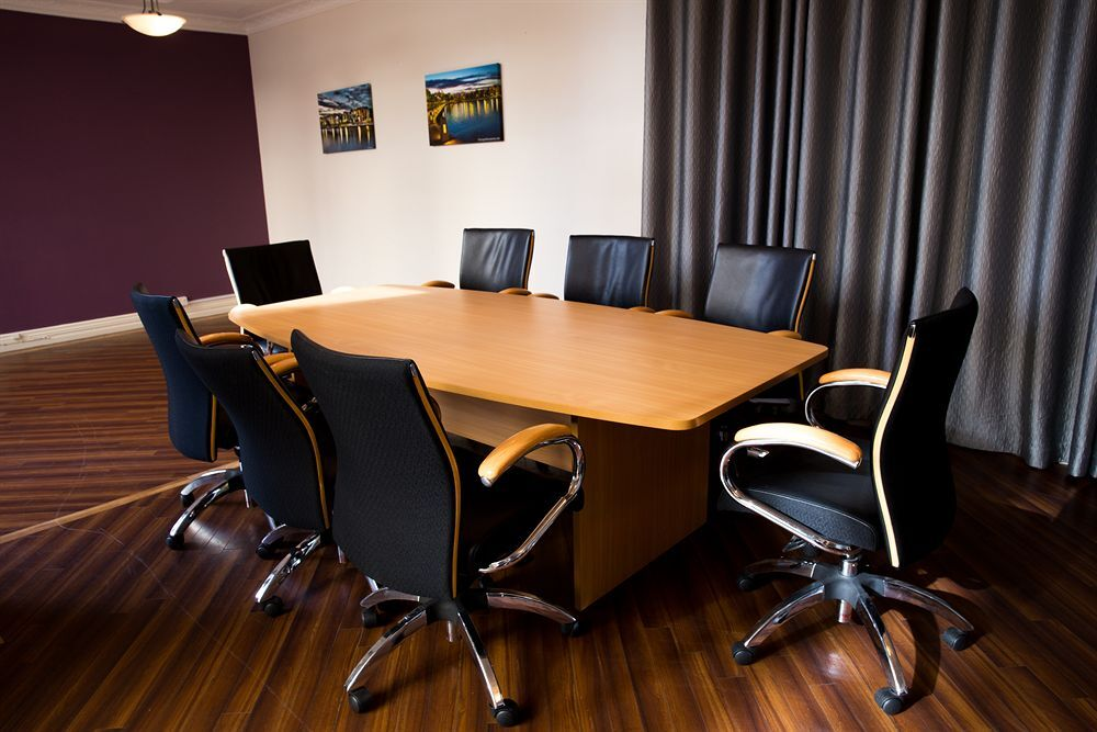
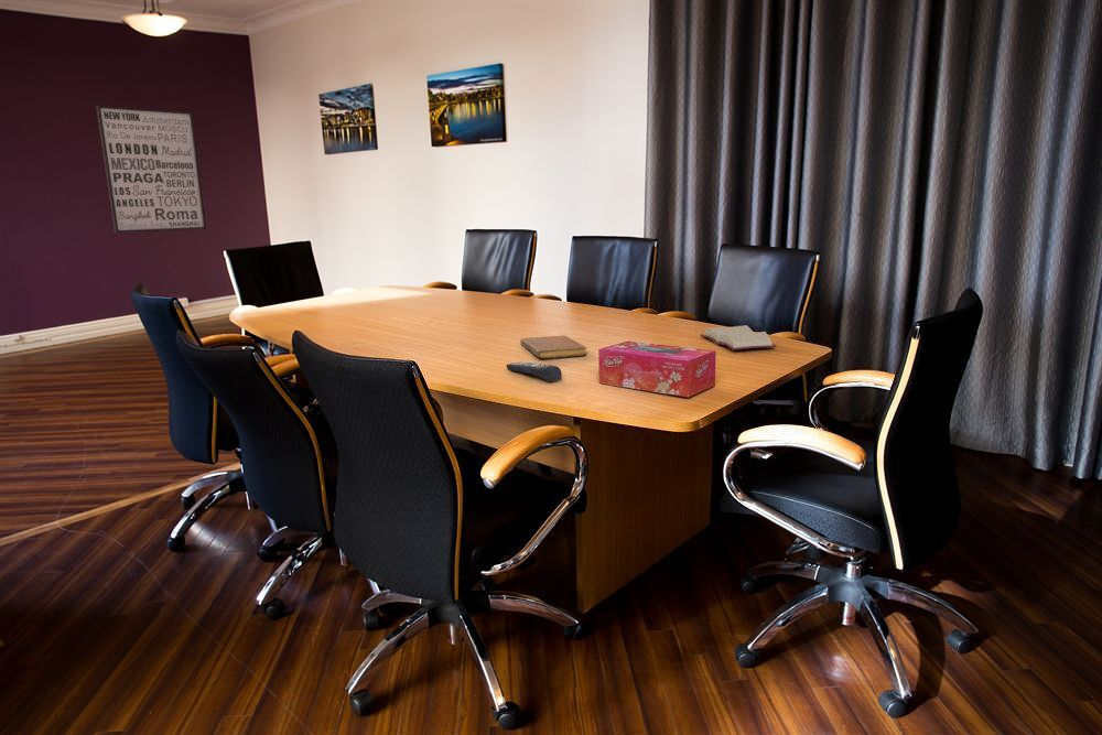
+ wall art (154, 171)
+ tissue box (656, 367)
+ notebook (552, 346)
+ hardback book (736, 336)
+ remote control (533, 369)
